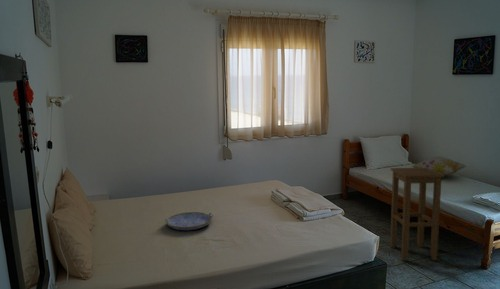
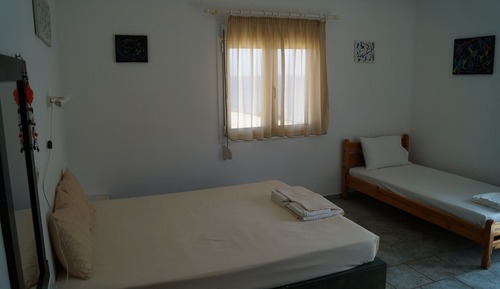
- decorative pillow (438, 166)
- serving tray (189, 220)
- stool (414, 213)
